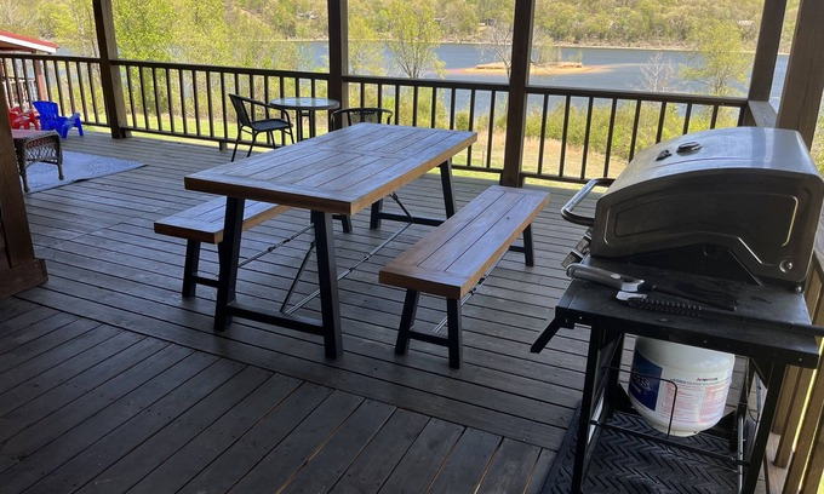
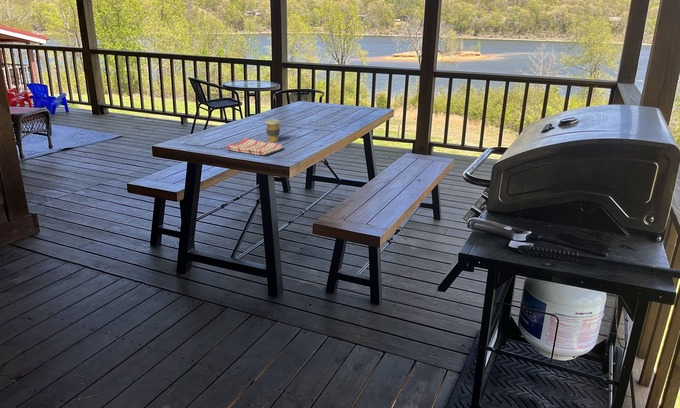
+ coffee cup (273, 130)
+ dish towel (255, 146)
